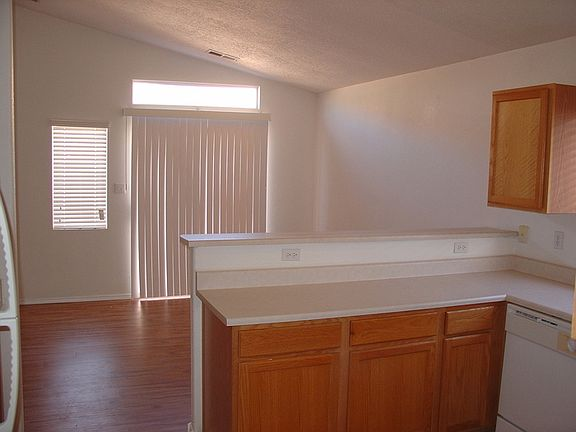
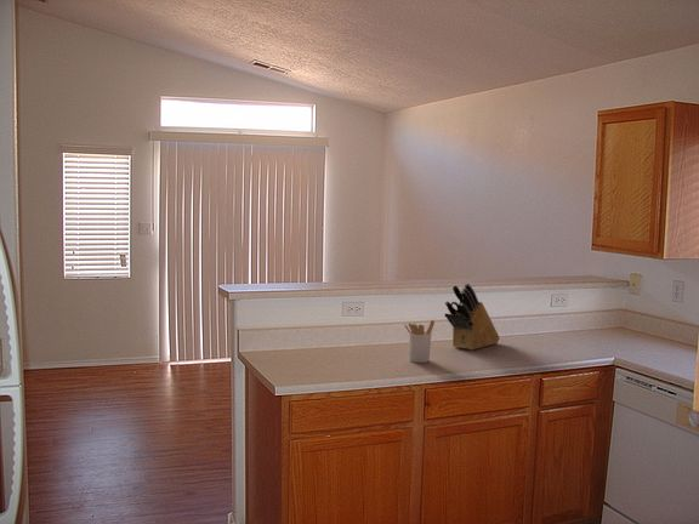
+ utensil holder (417, 341)
+ knife block (472, 314)
